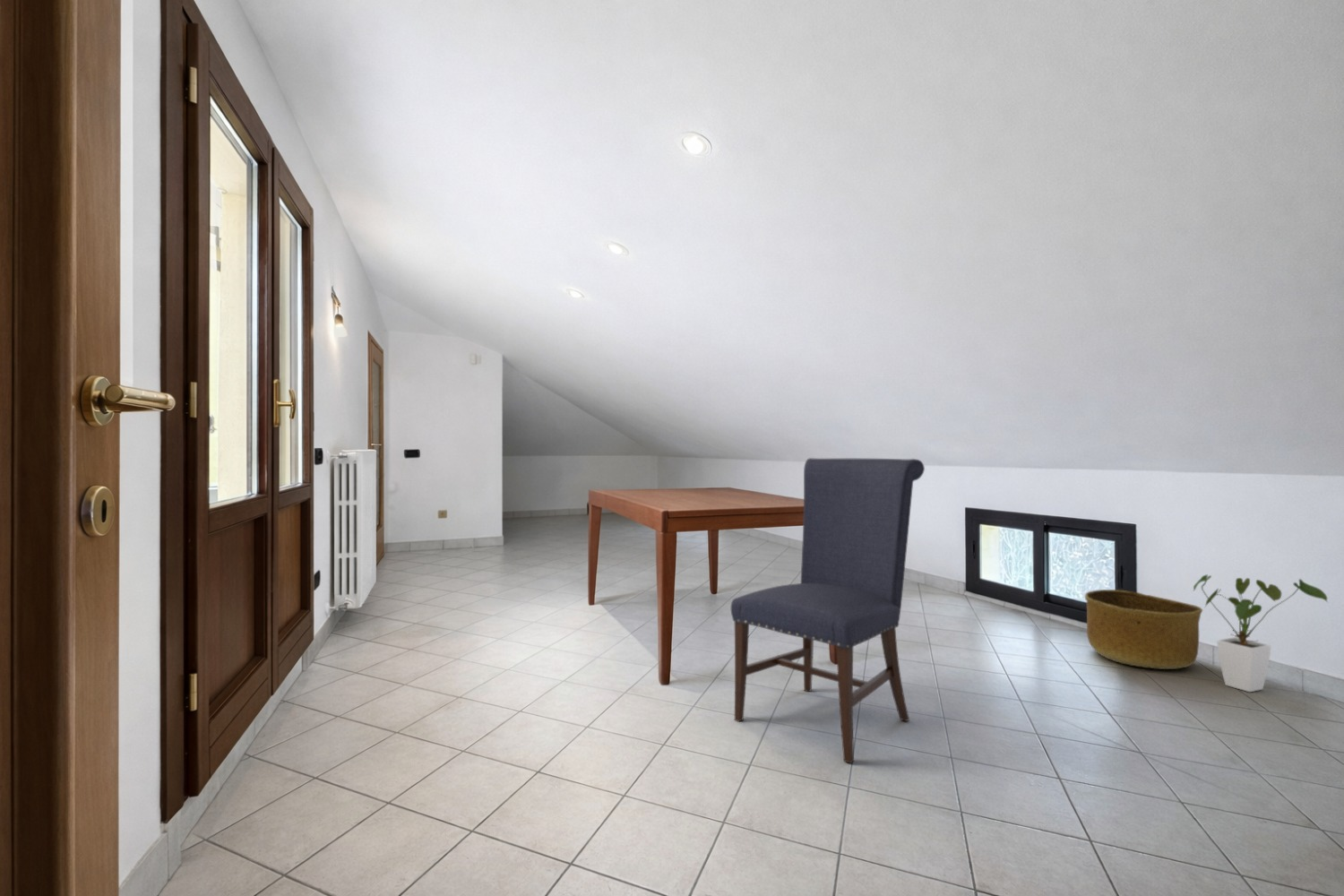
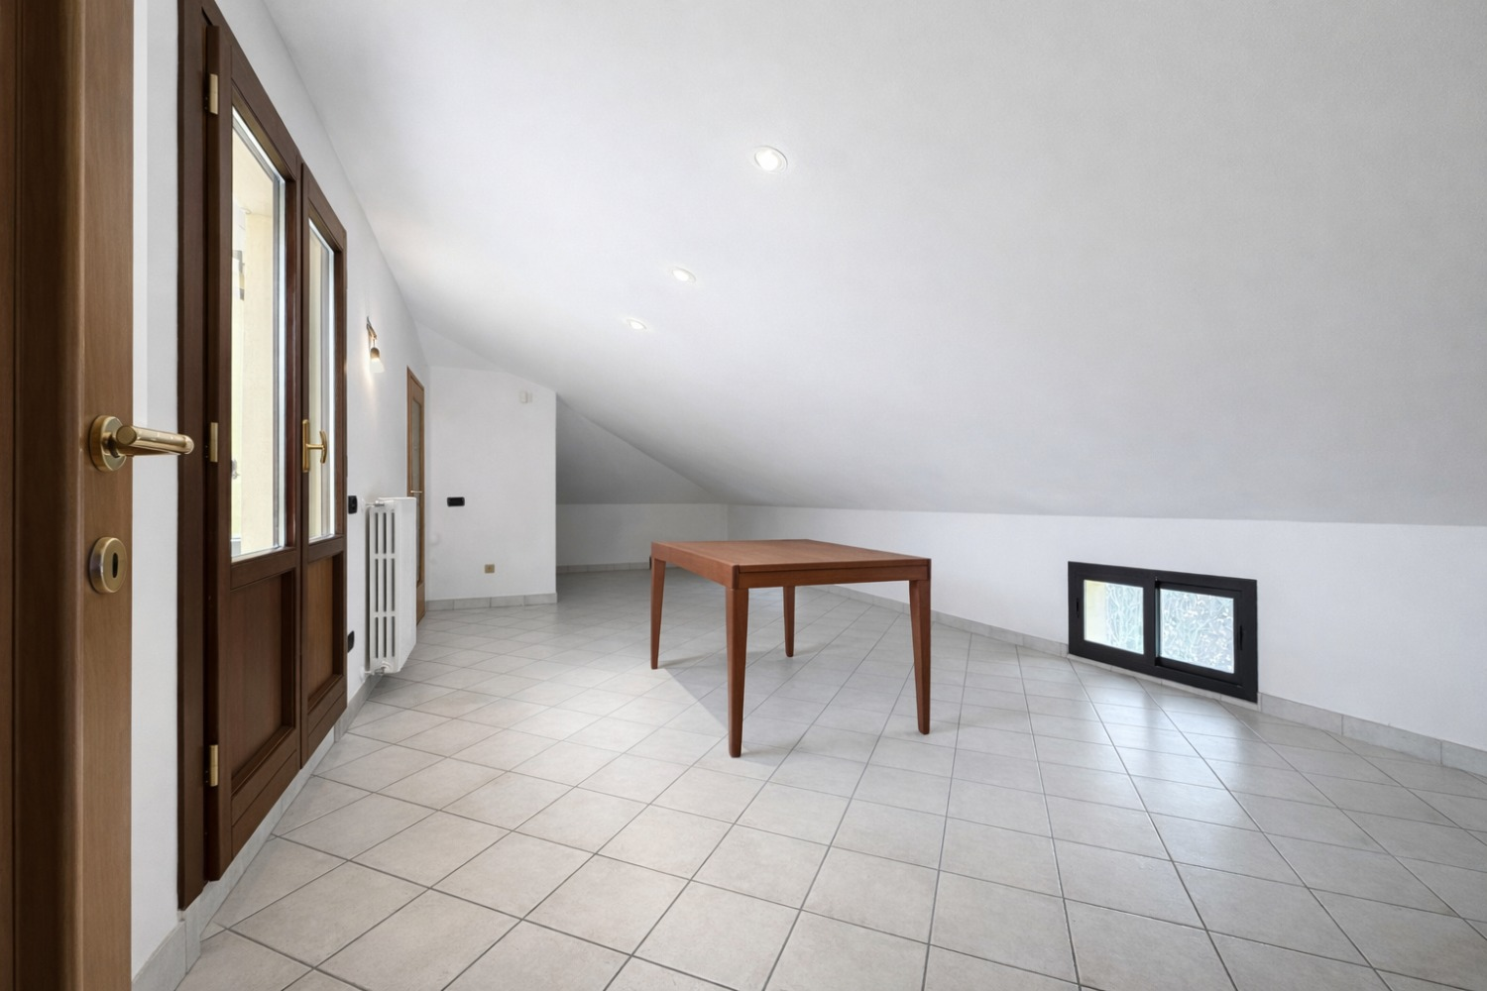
- basket (1140, 628)
- chair (829, 587)
- house plant (1252, 631)
